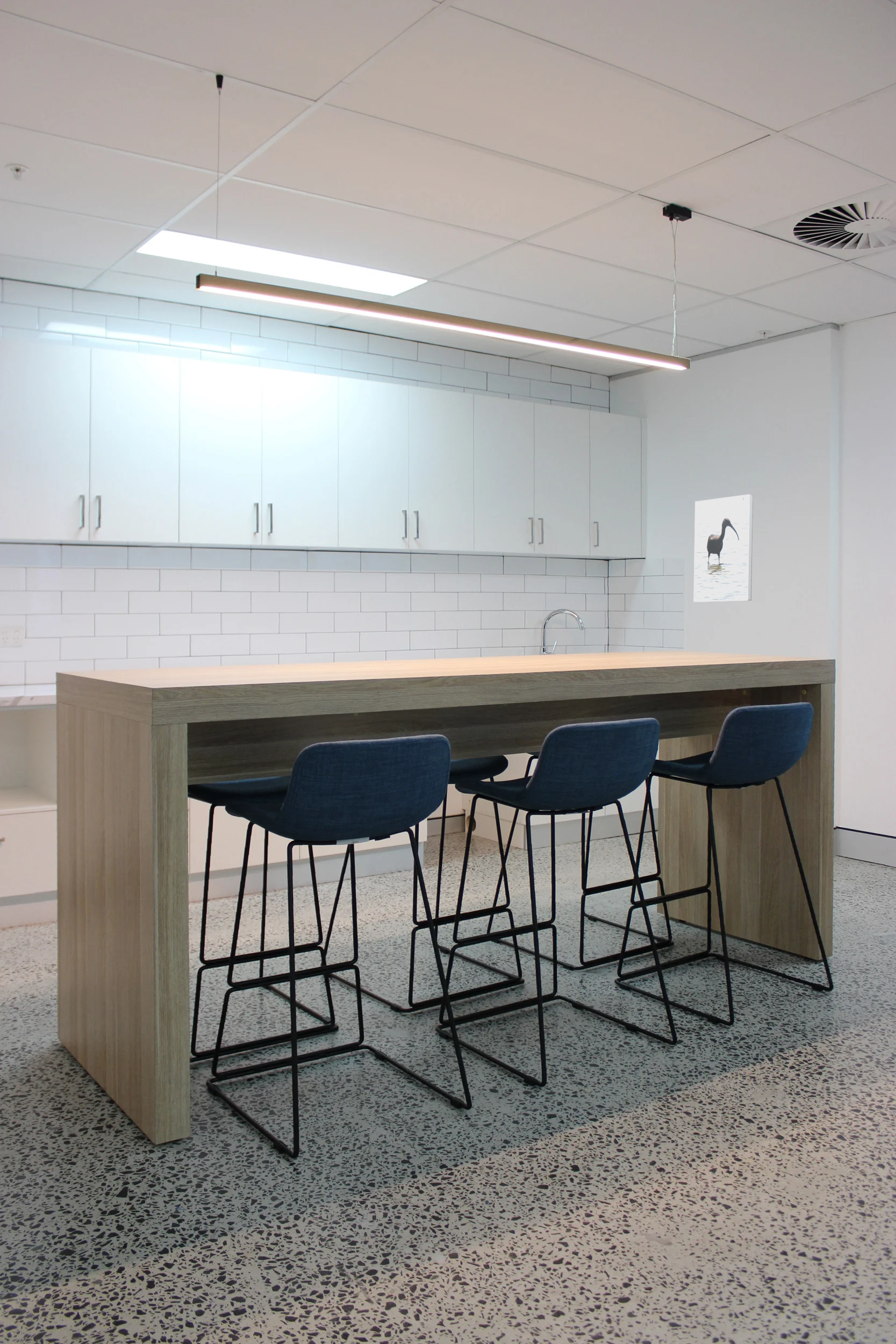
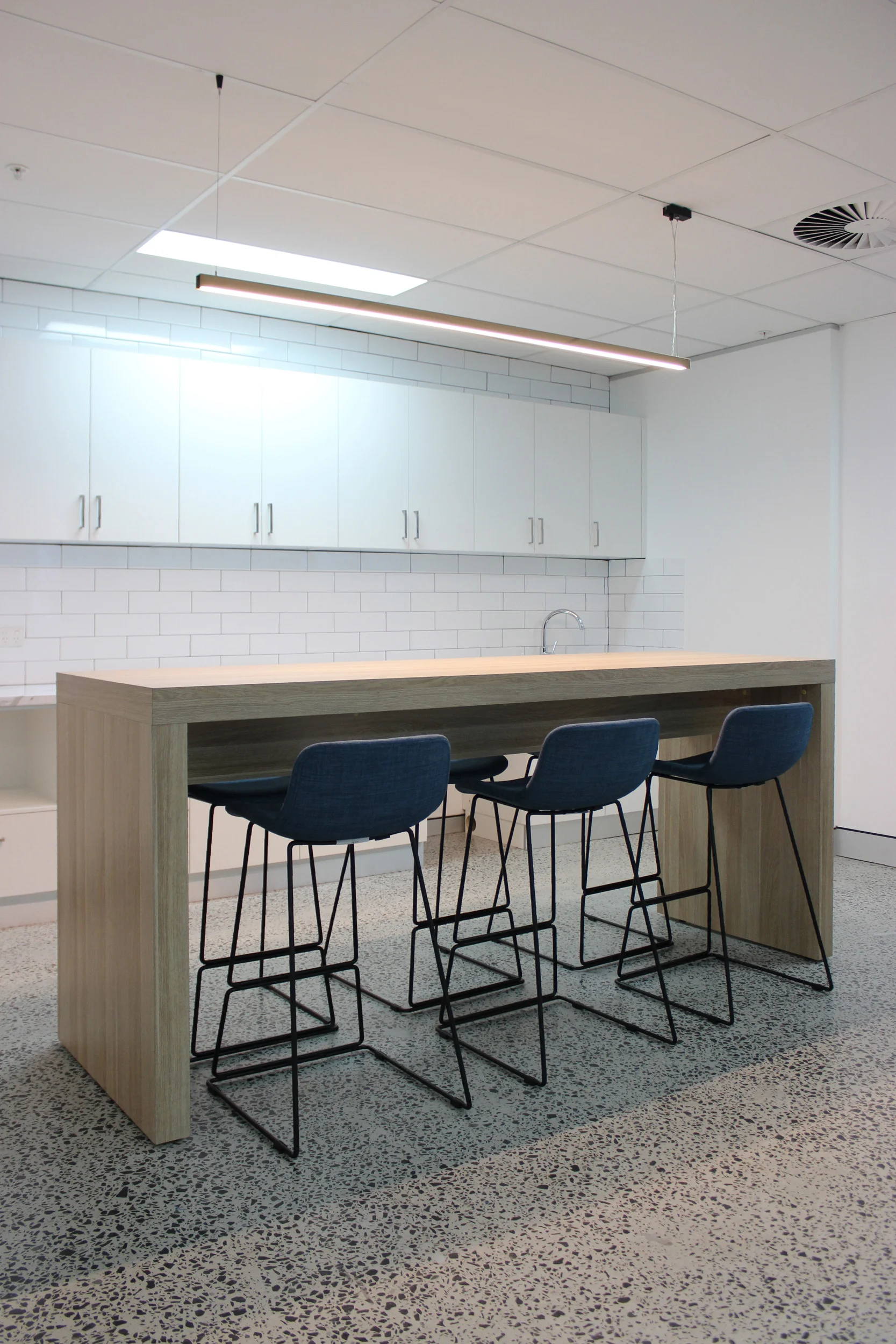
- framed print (722, 549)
